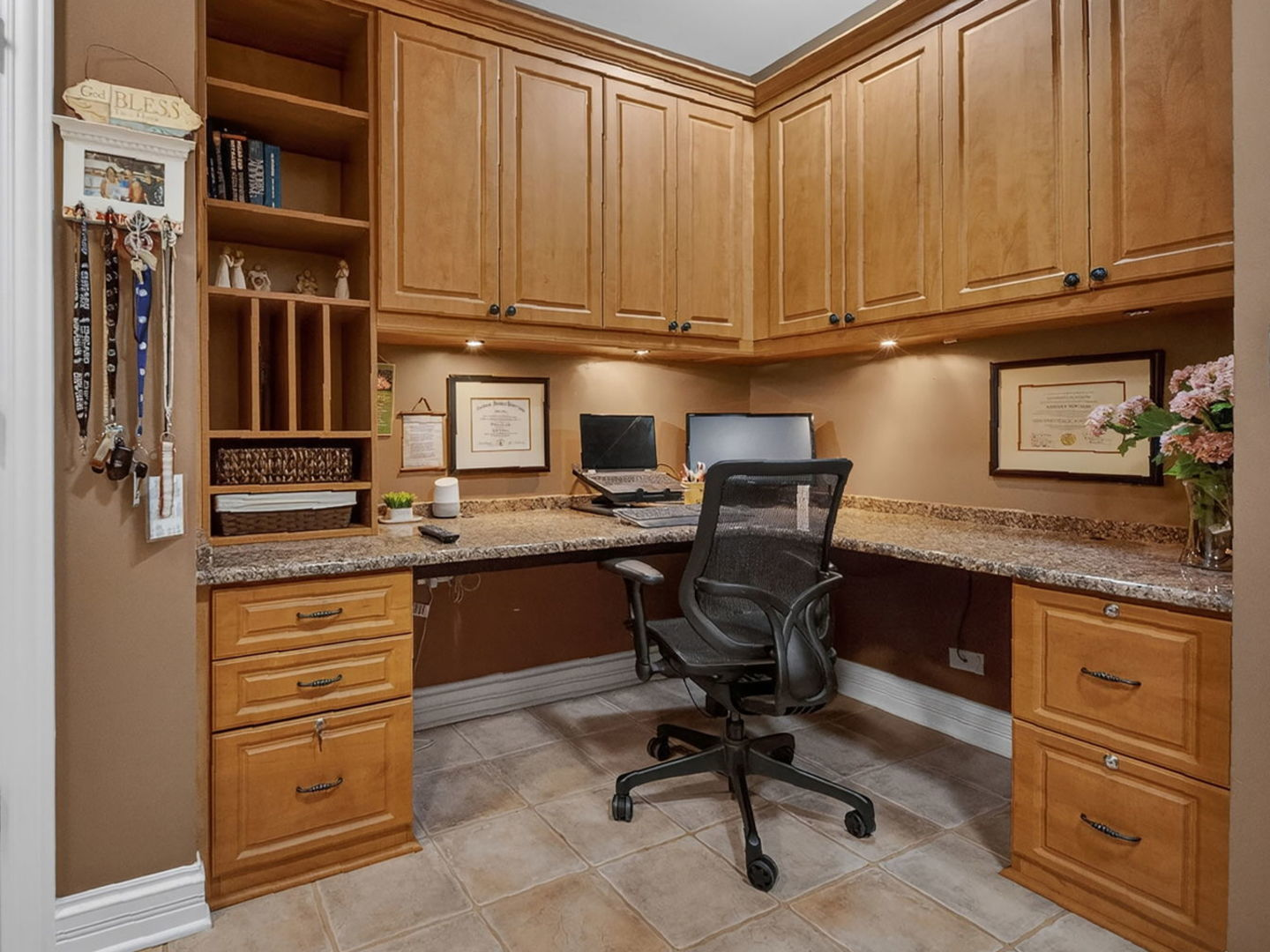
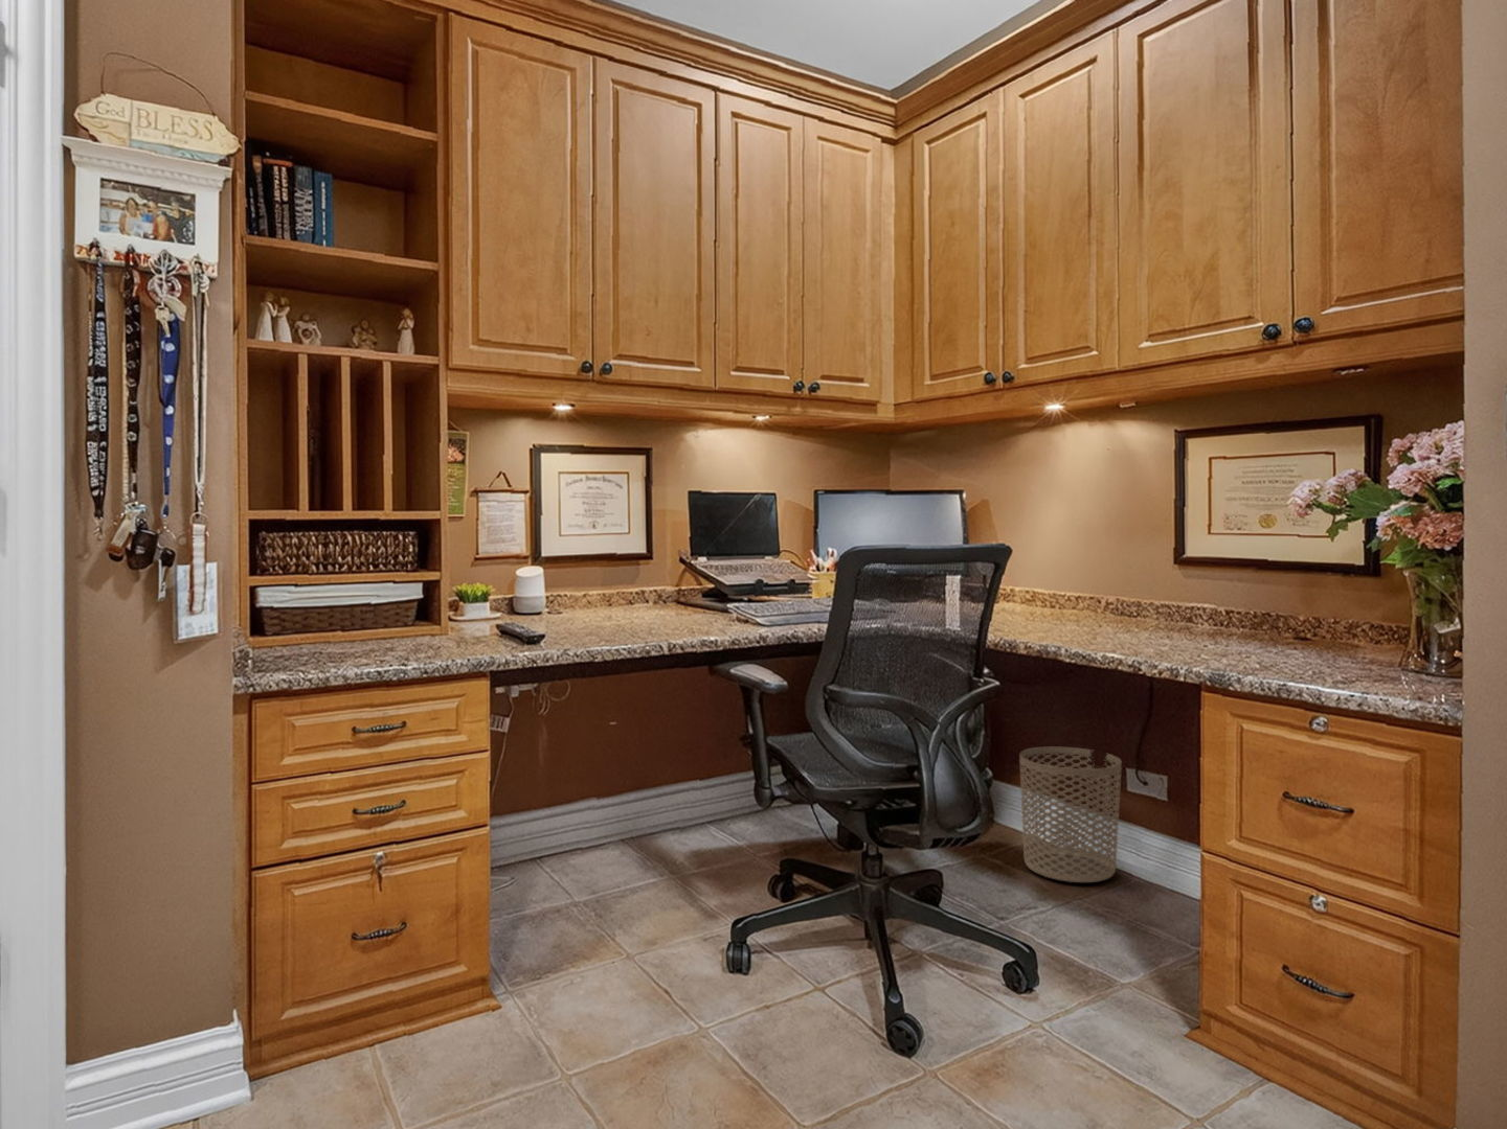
+ waste bin (1068, 812)
